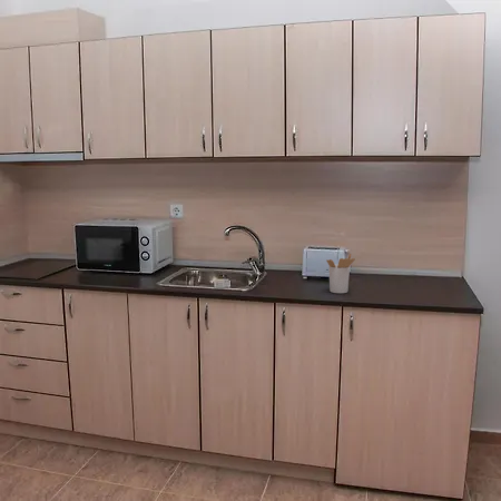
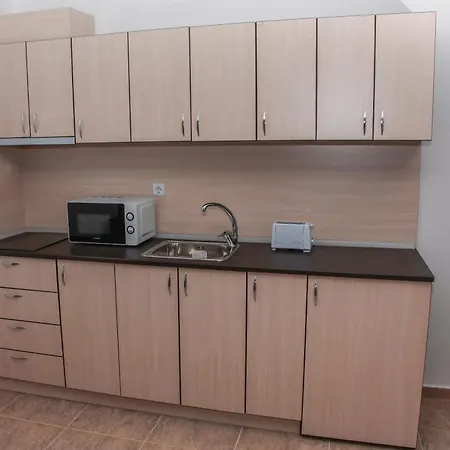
- utensil holder (341, 273)
